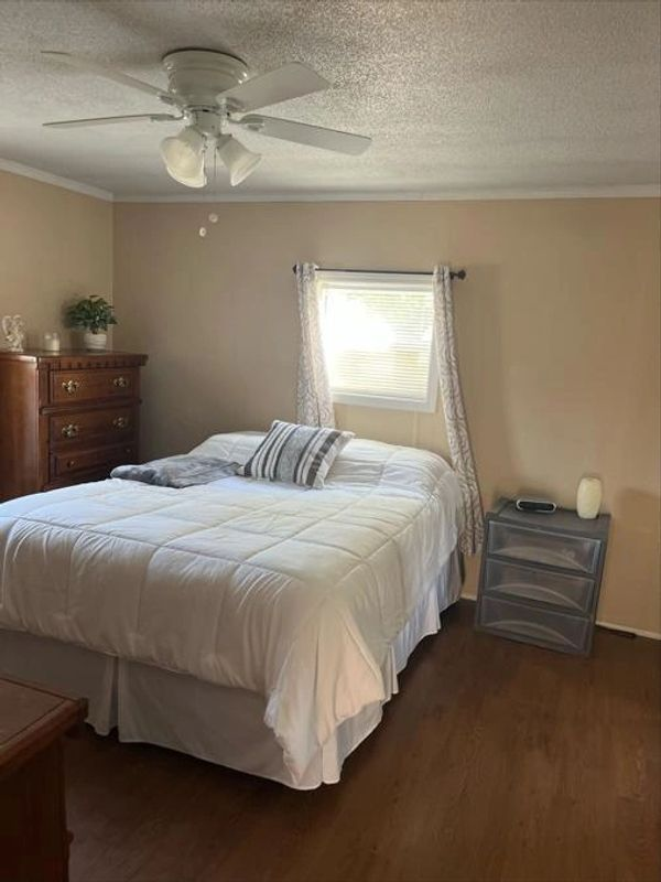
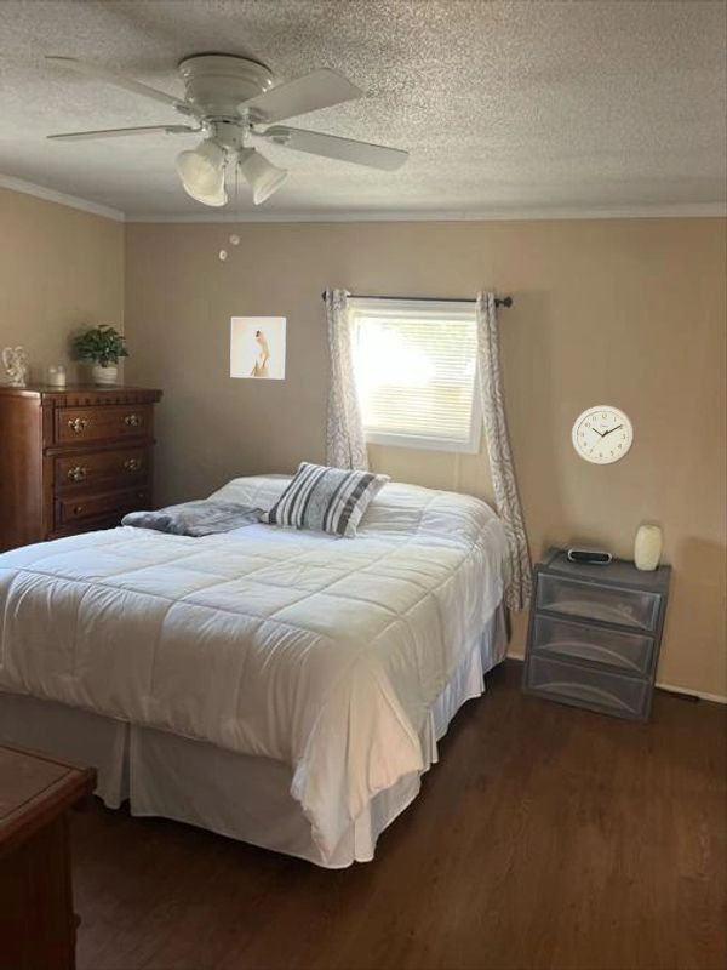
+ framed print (257, 347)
+ wall clock (602, 435)
